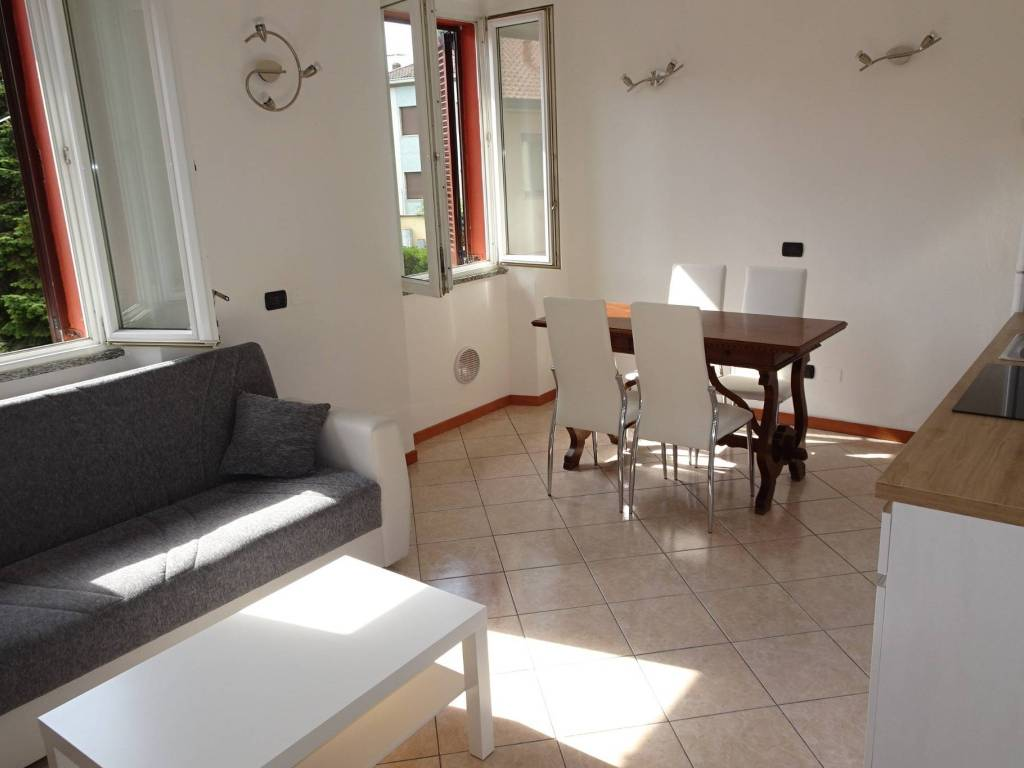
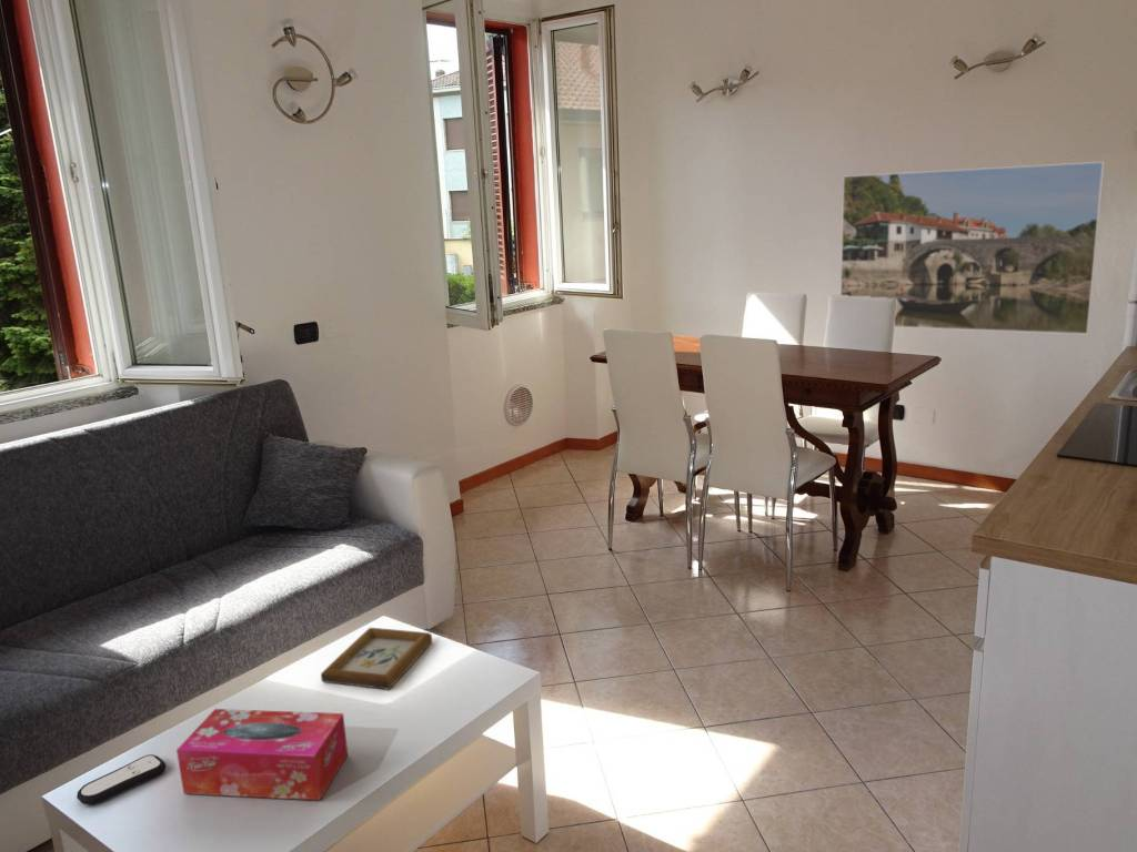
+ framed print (959, 251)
+ picture frame (378, 656)
+ remote control (121, 779)
+ tissue box (264, 752)
